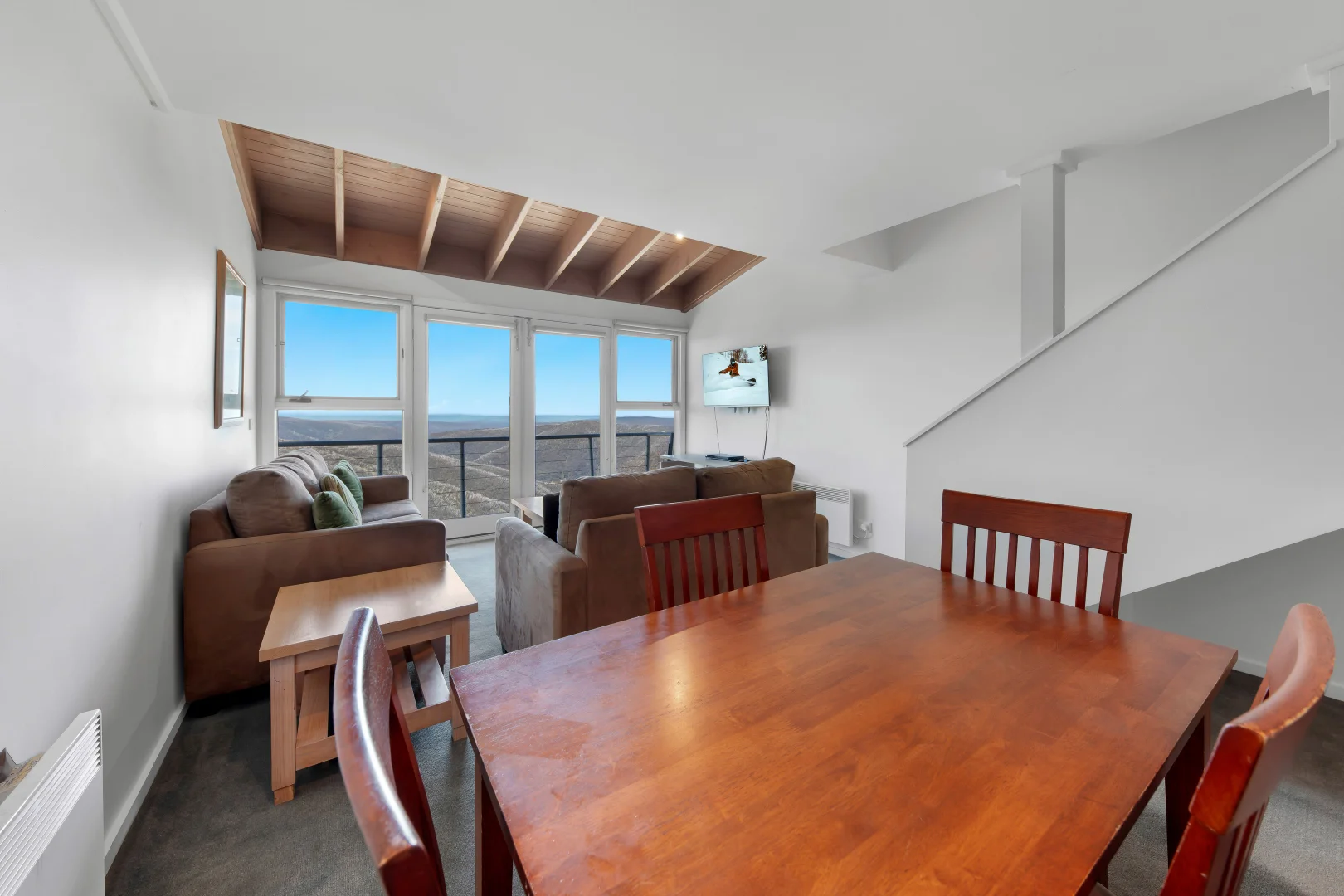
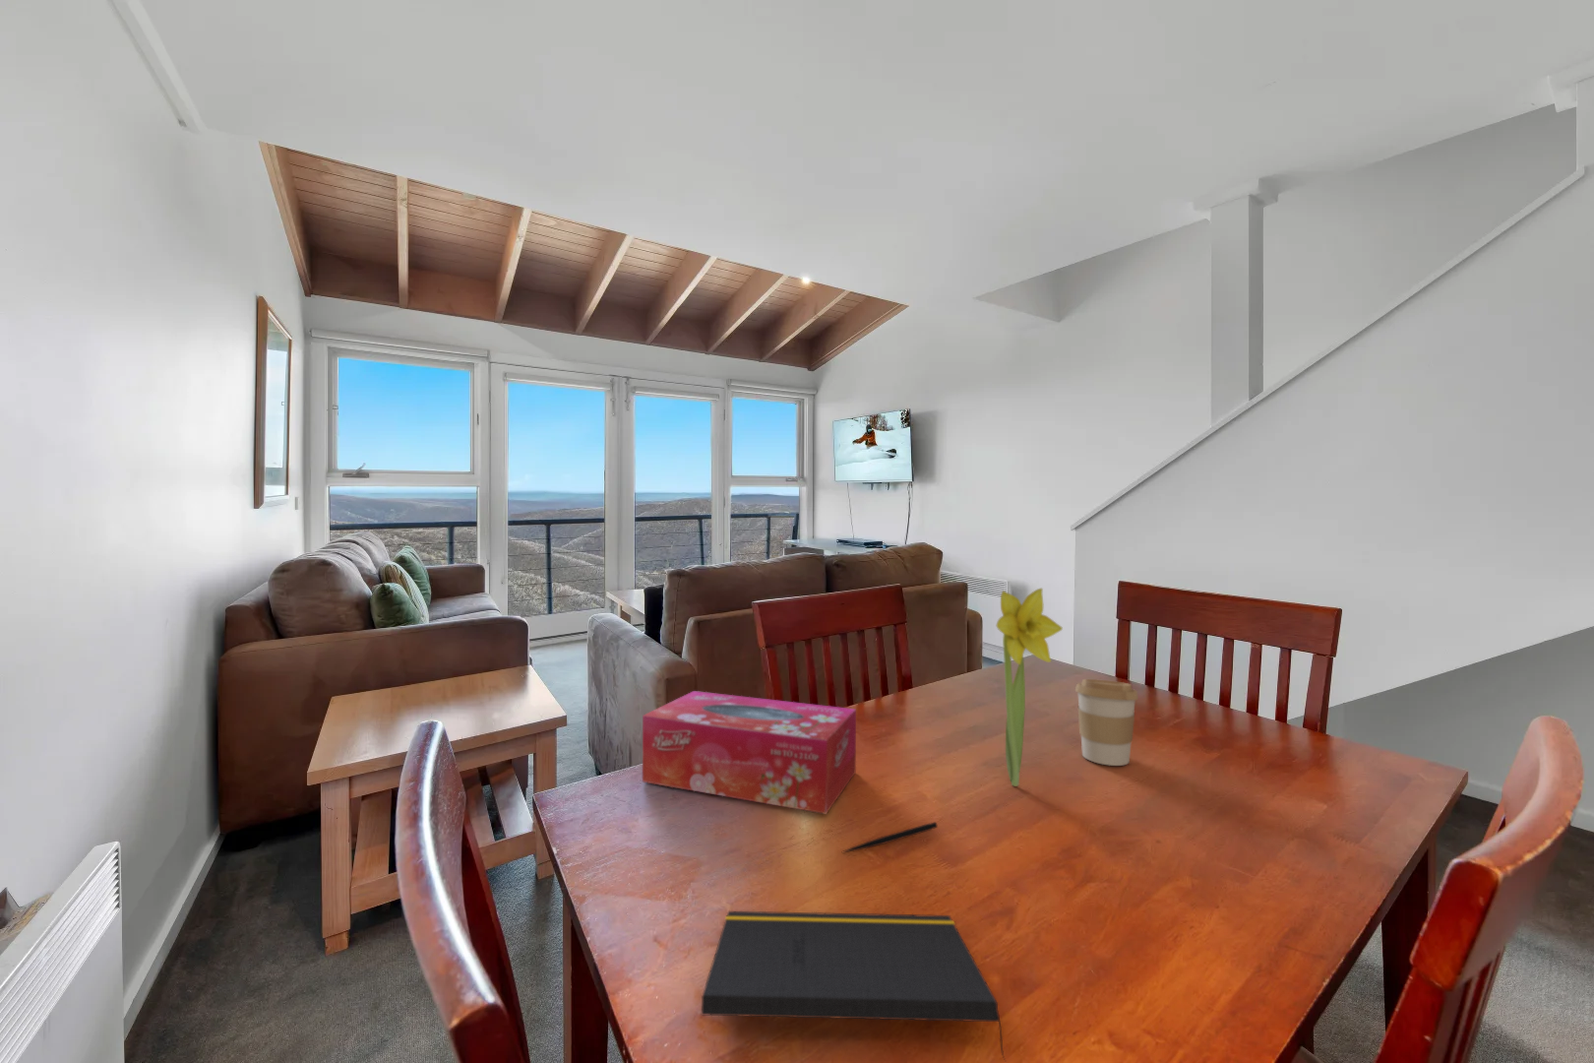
+ notepad (842, 959)
+ tissue box (751, 744)
+ pen (890, 836)
+ flower (1019, 689)
+ coffee cup (1105, 719)
